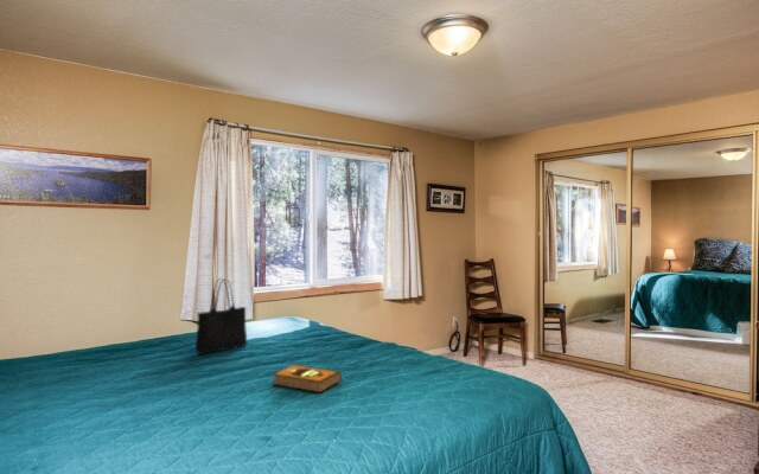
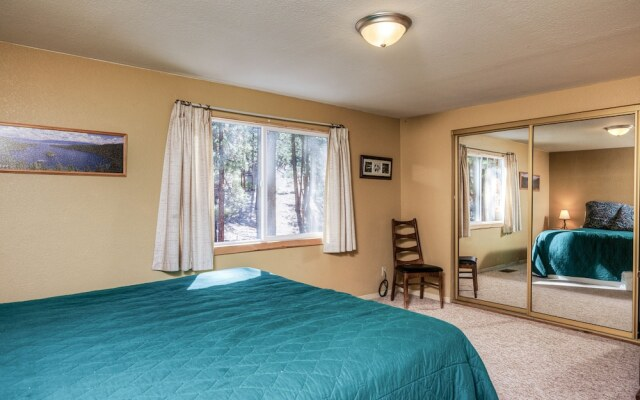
- hardback book (307, 377)
- tote bag (222, 314)
